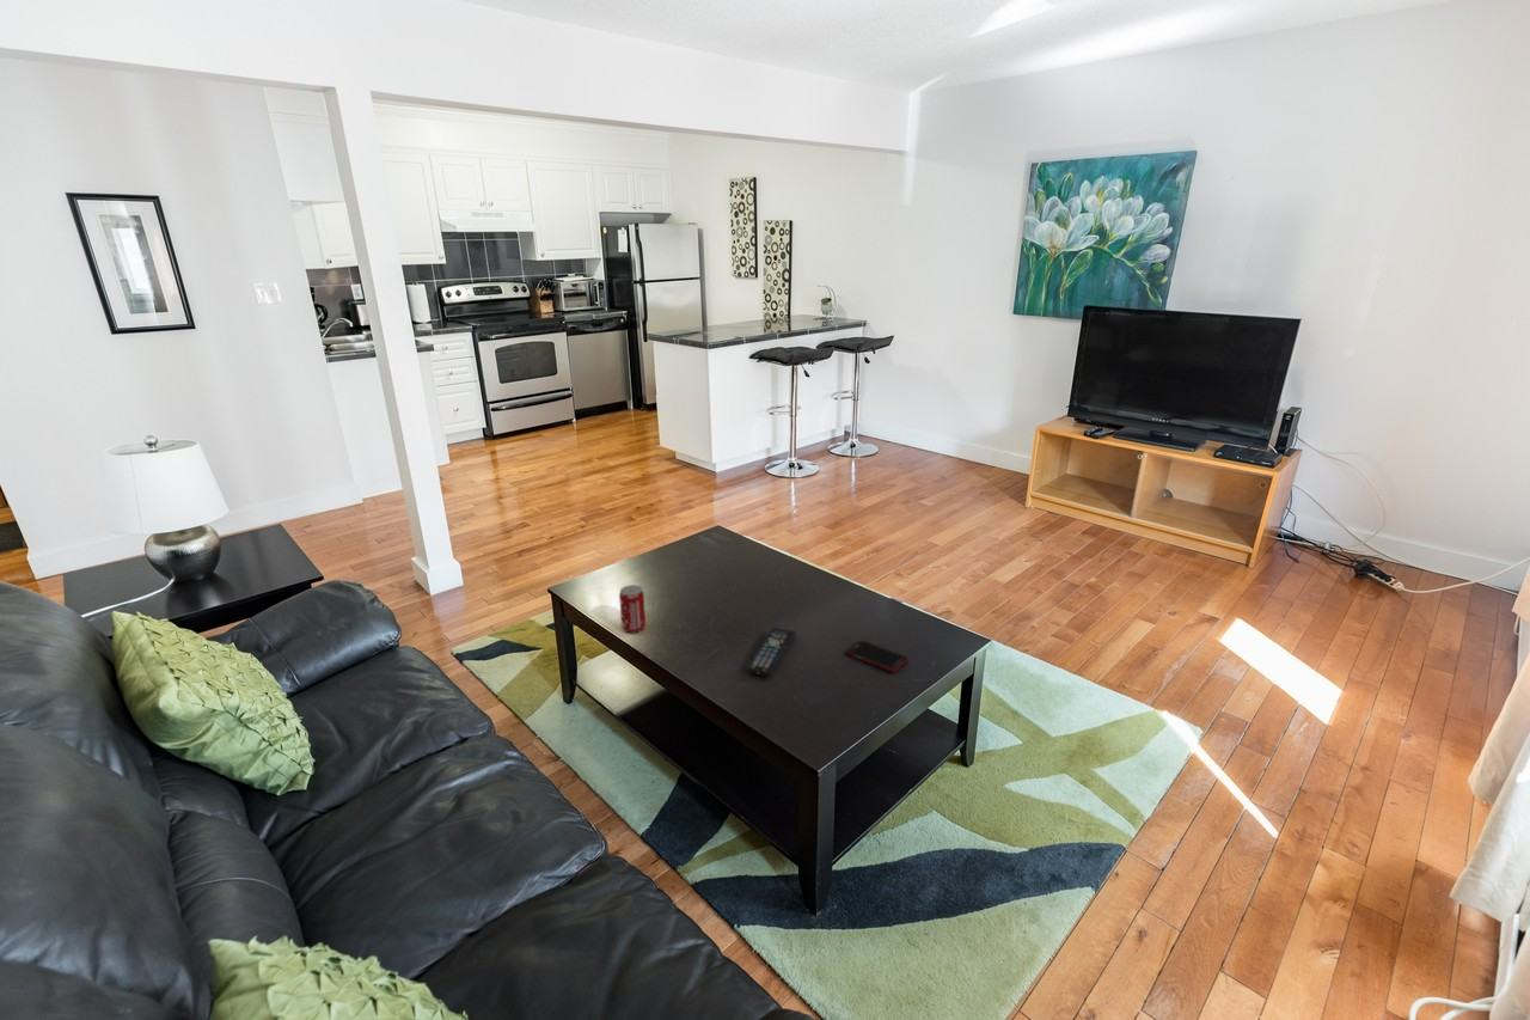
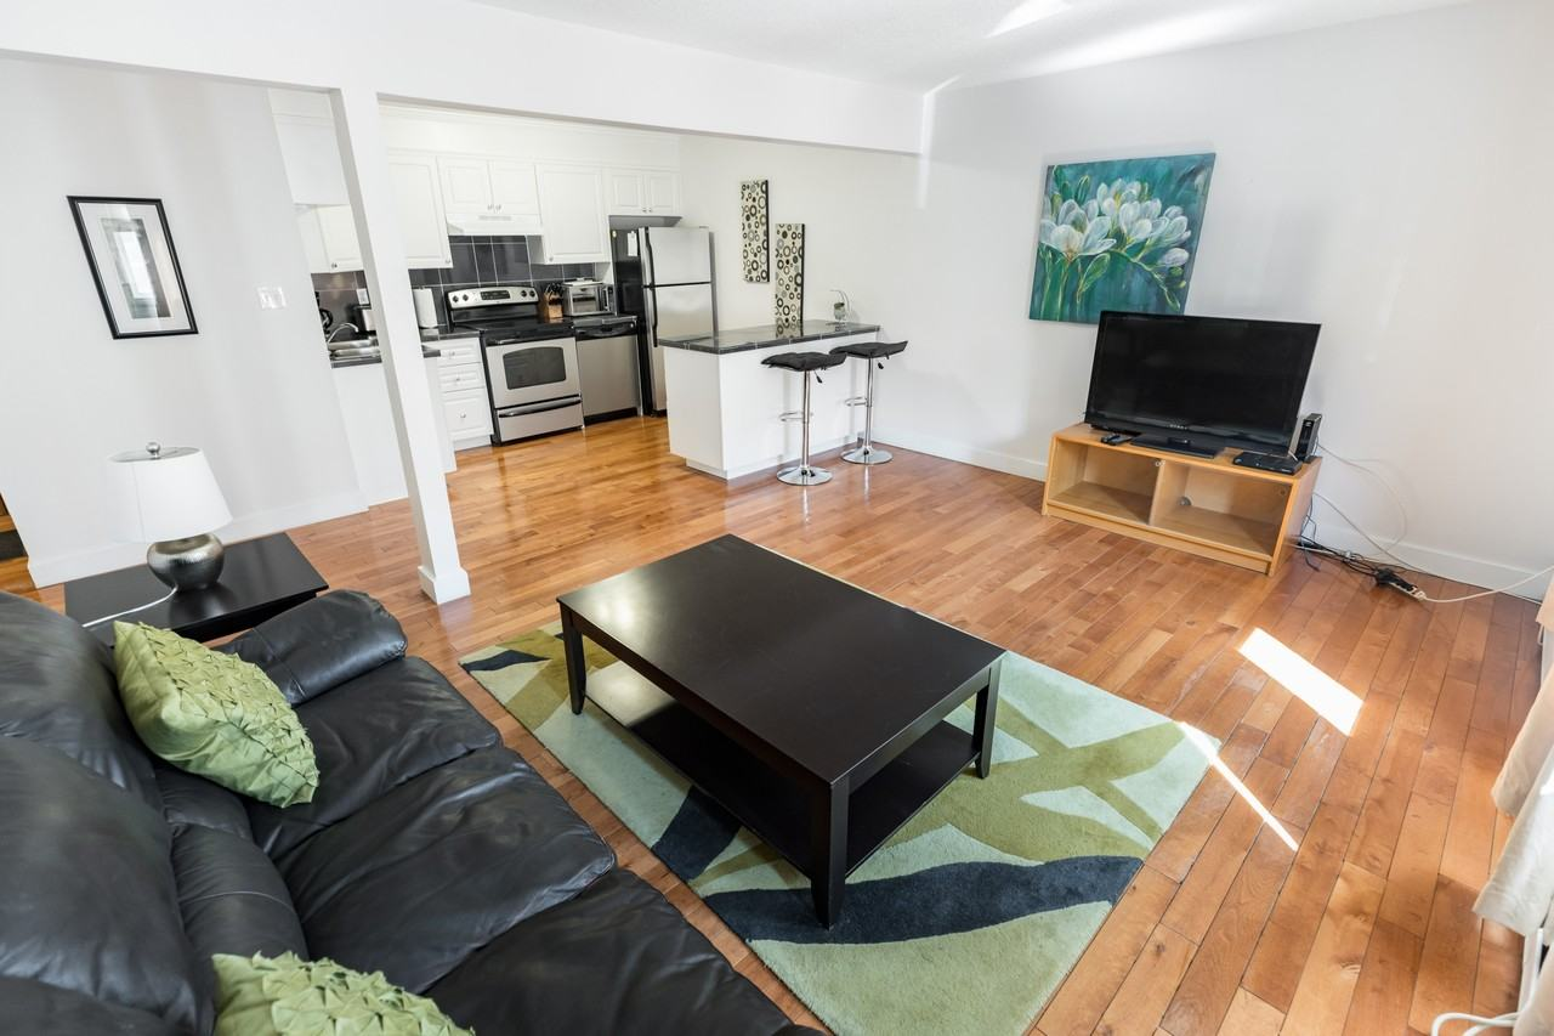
- beverage can (632, 609)
- remote control (772, 649)
- cell phone (876, 655)
